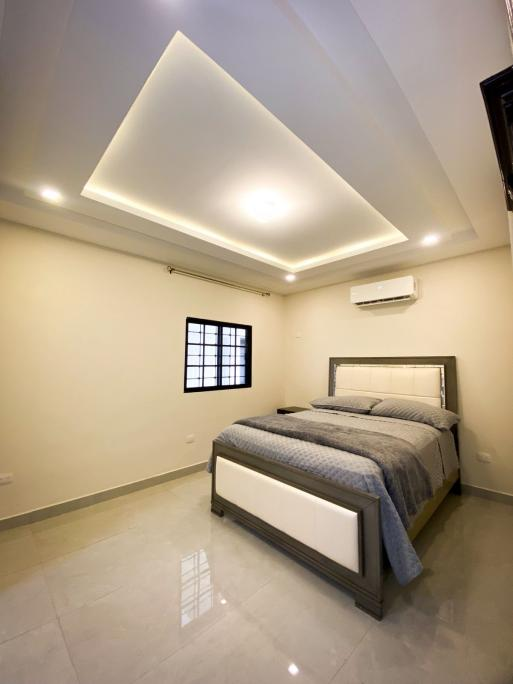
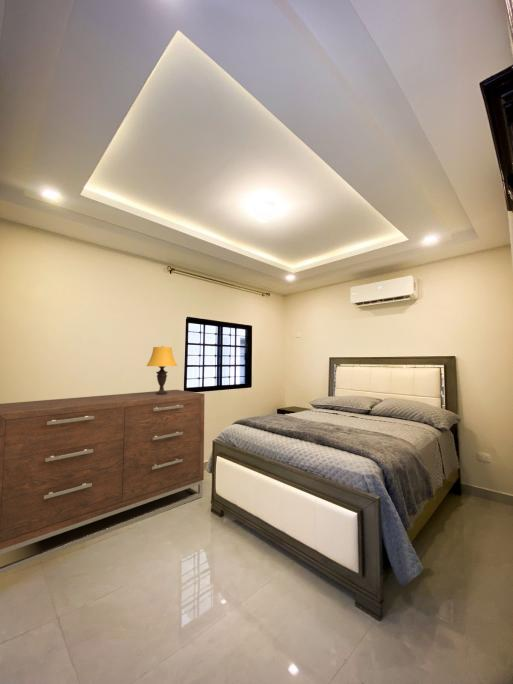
+ table lamp (162, 369)
+ dresser (111, 456)
